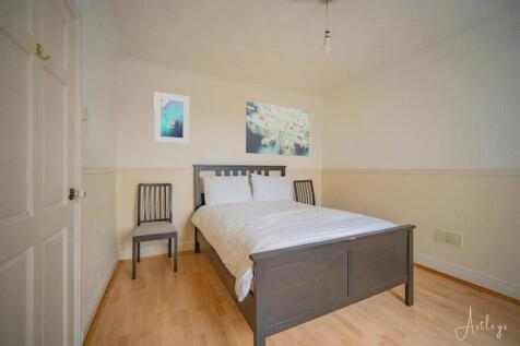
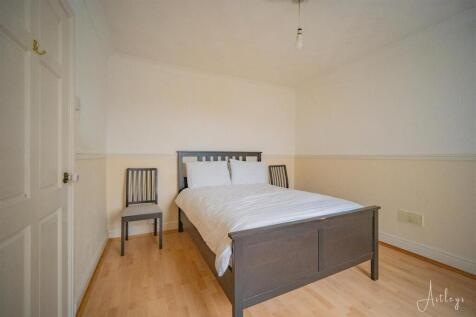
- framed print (172, 118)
- wall art (279, 130)
